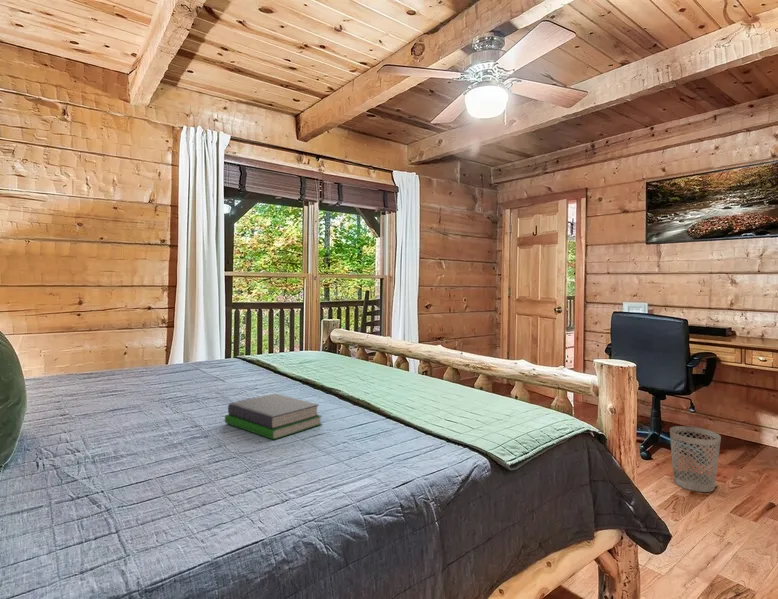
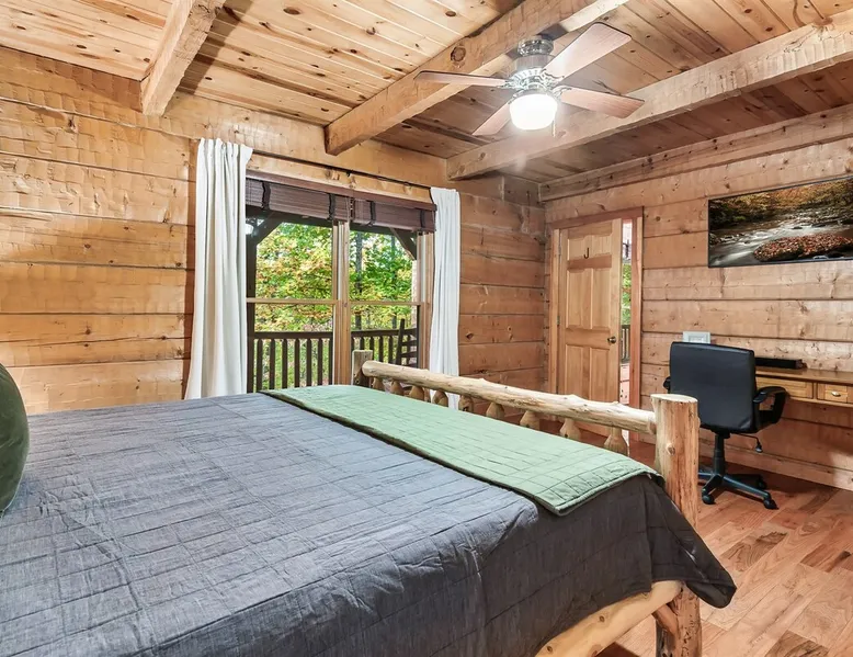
- wastebasket (694, 459)
- book (273, 414)
